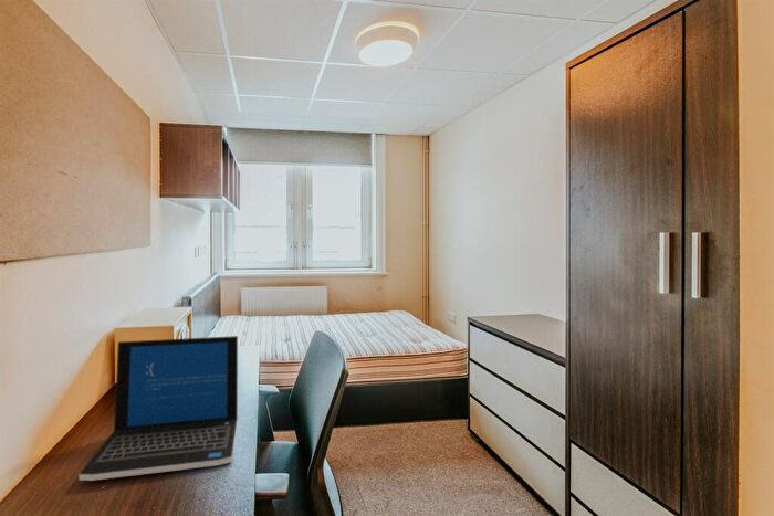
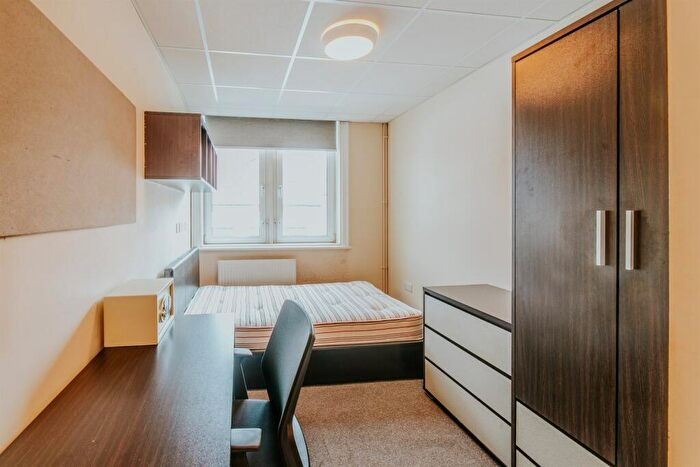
- laptop (170, 397)
